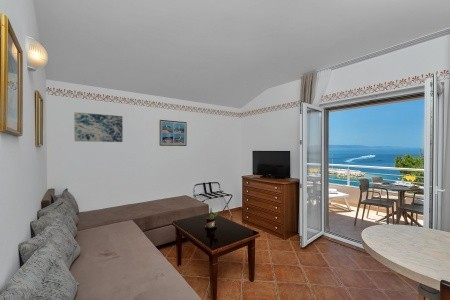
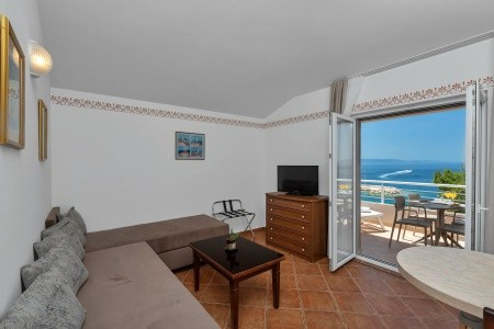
- wall art (99, 128)
